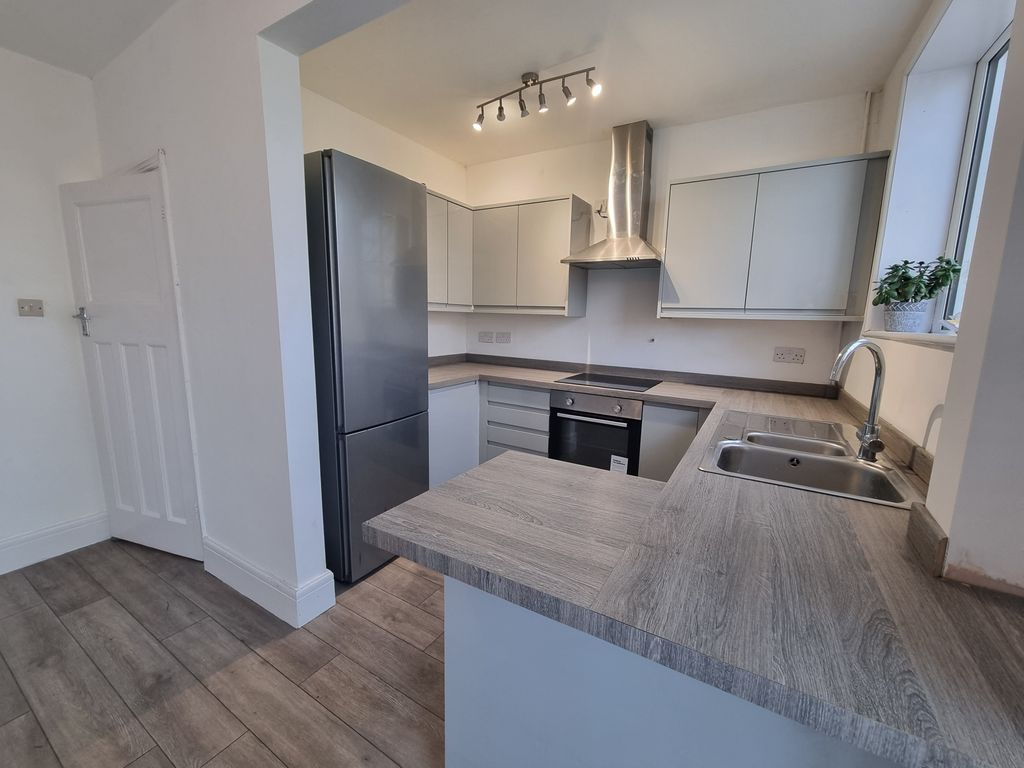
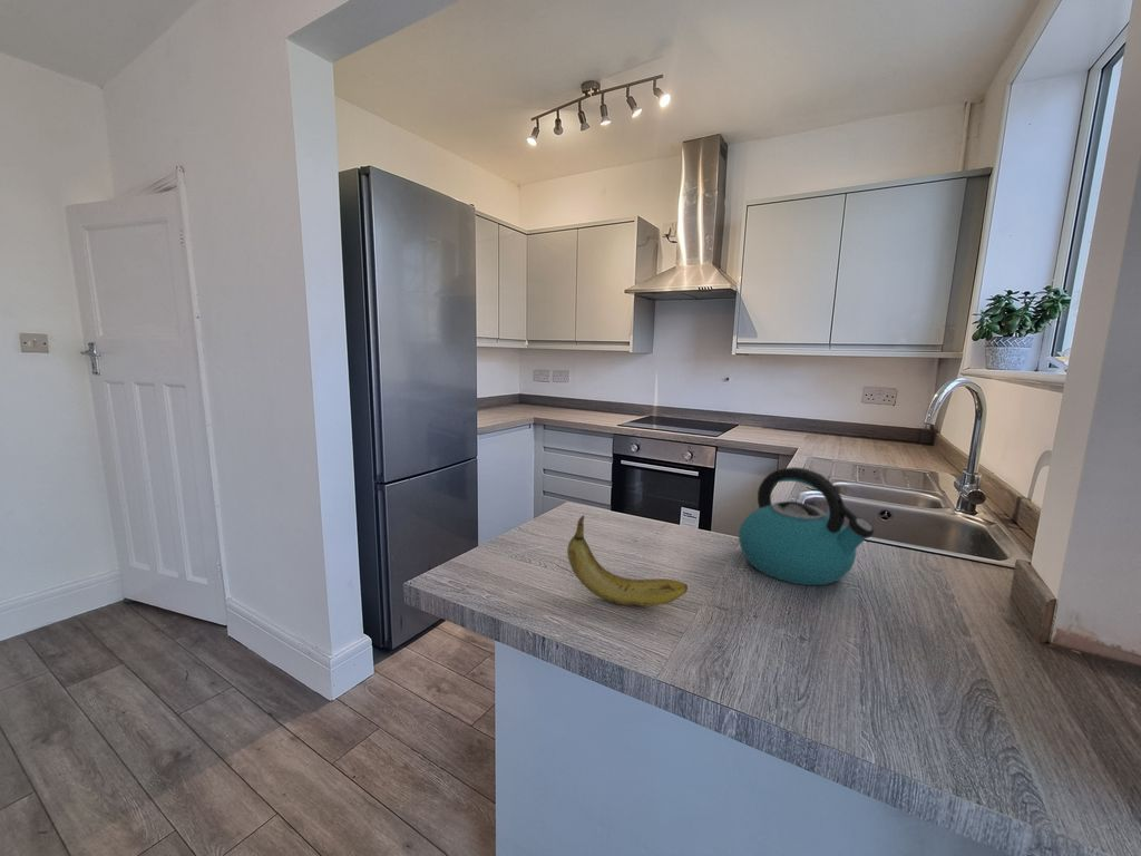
+ fruit (620, 576)
+ kettle (803, 521)
